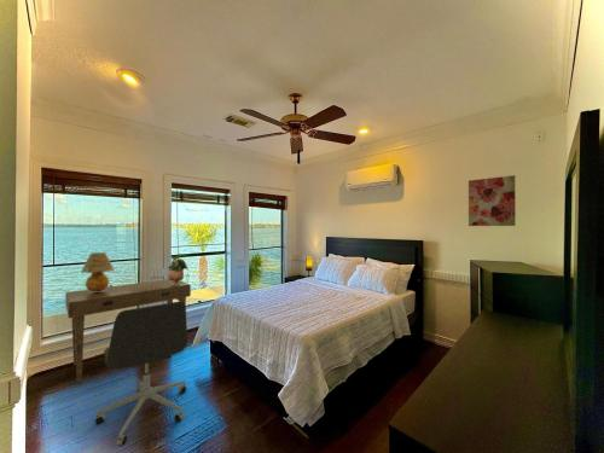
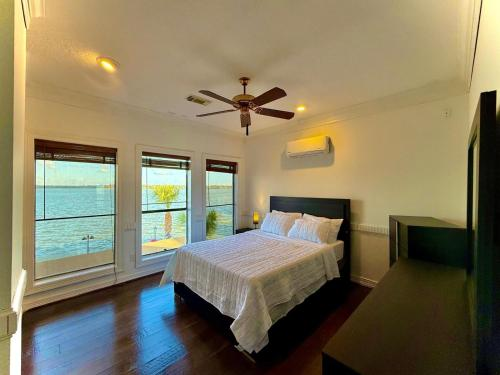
- office chair (146, 354)
- table lamp (98, 272)
- potted plant (178, 268)
- wall art (490, 202)
- desk (128, 307)
